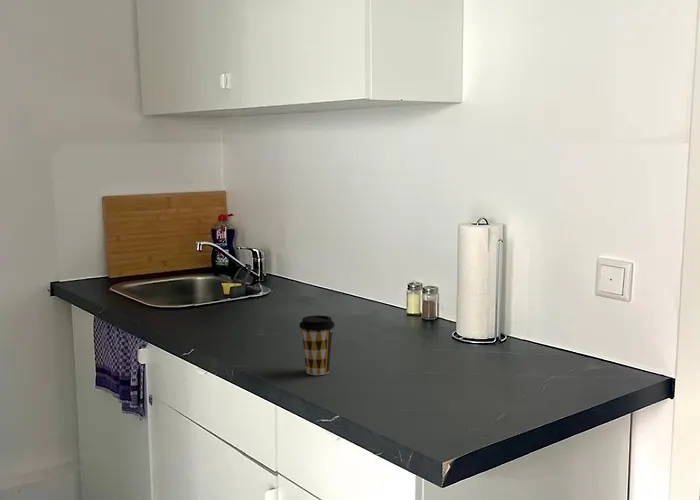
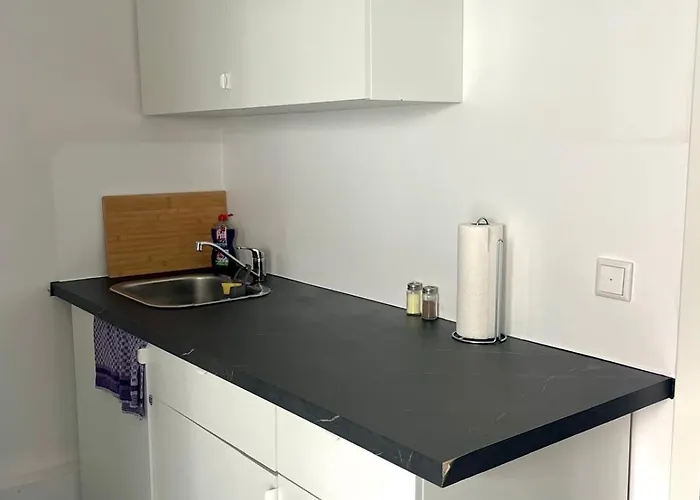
- coffee cup (317, 345)
